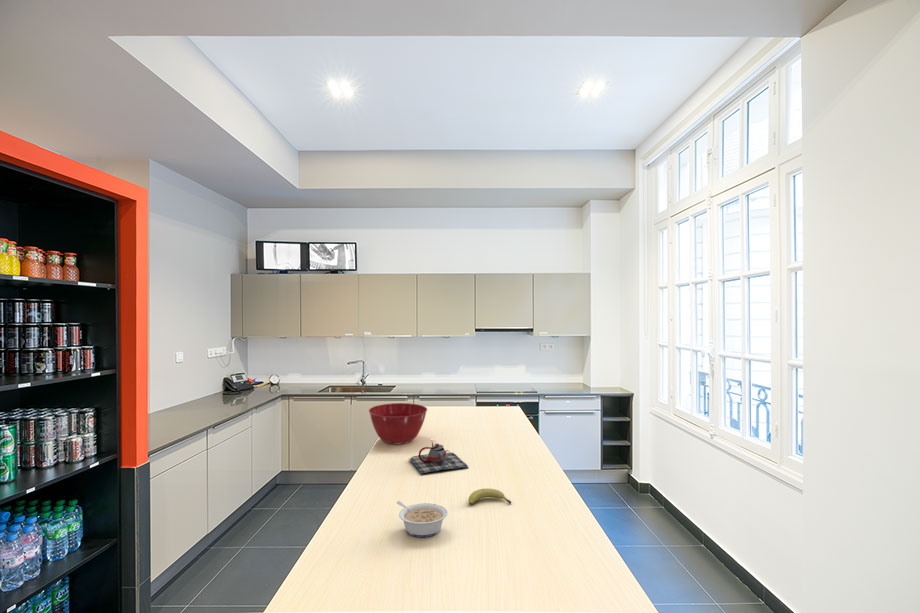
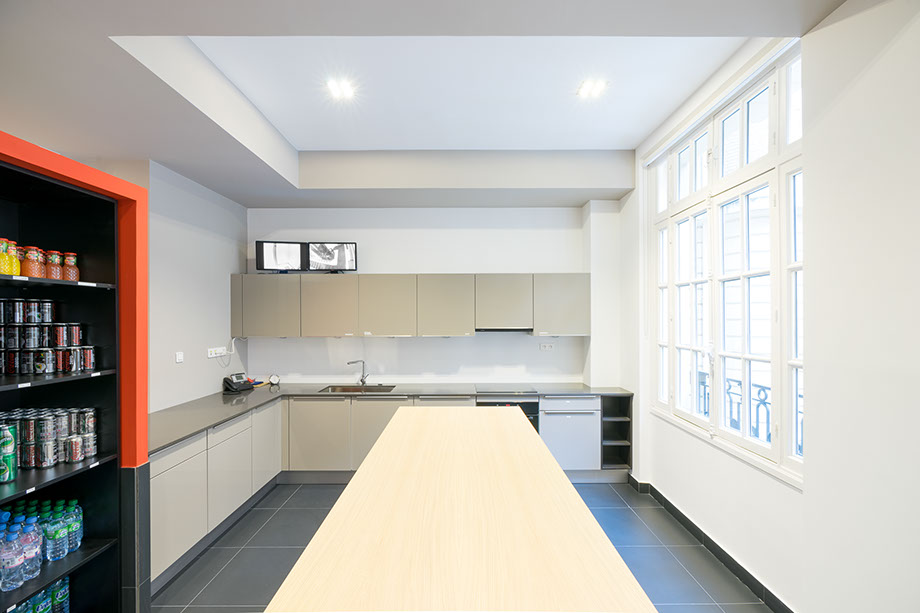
- mixing bowl (398, 424)
- legume (421, 519)
- teapot (437, 453)
- fruit (488, 496)
